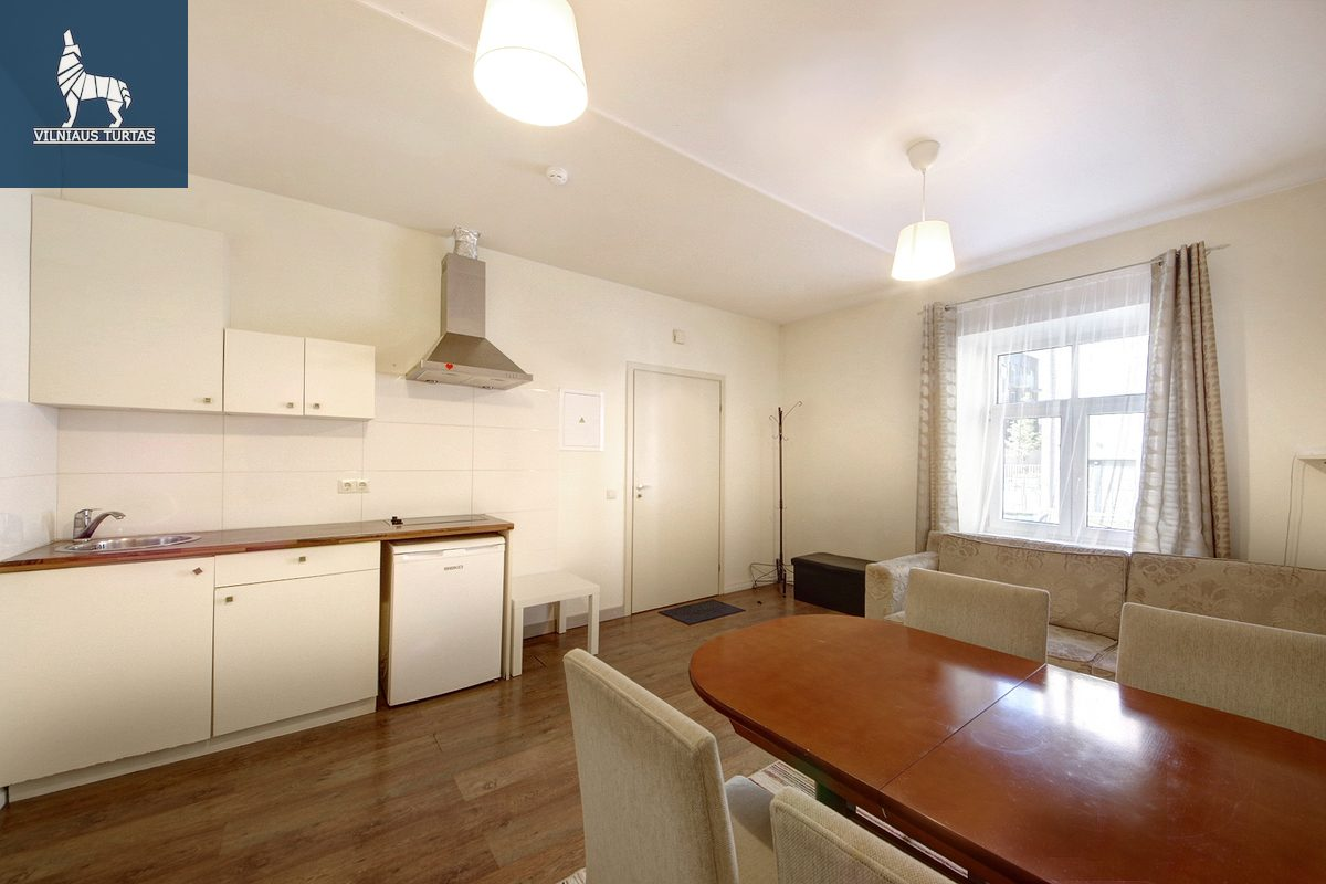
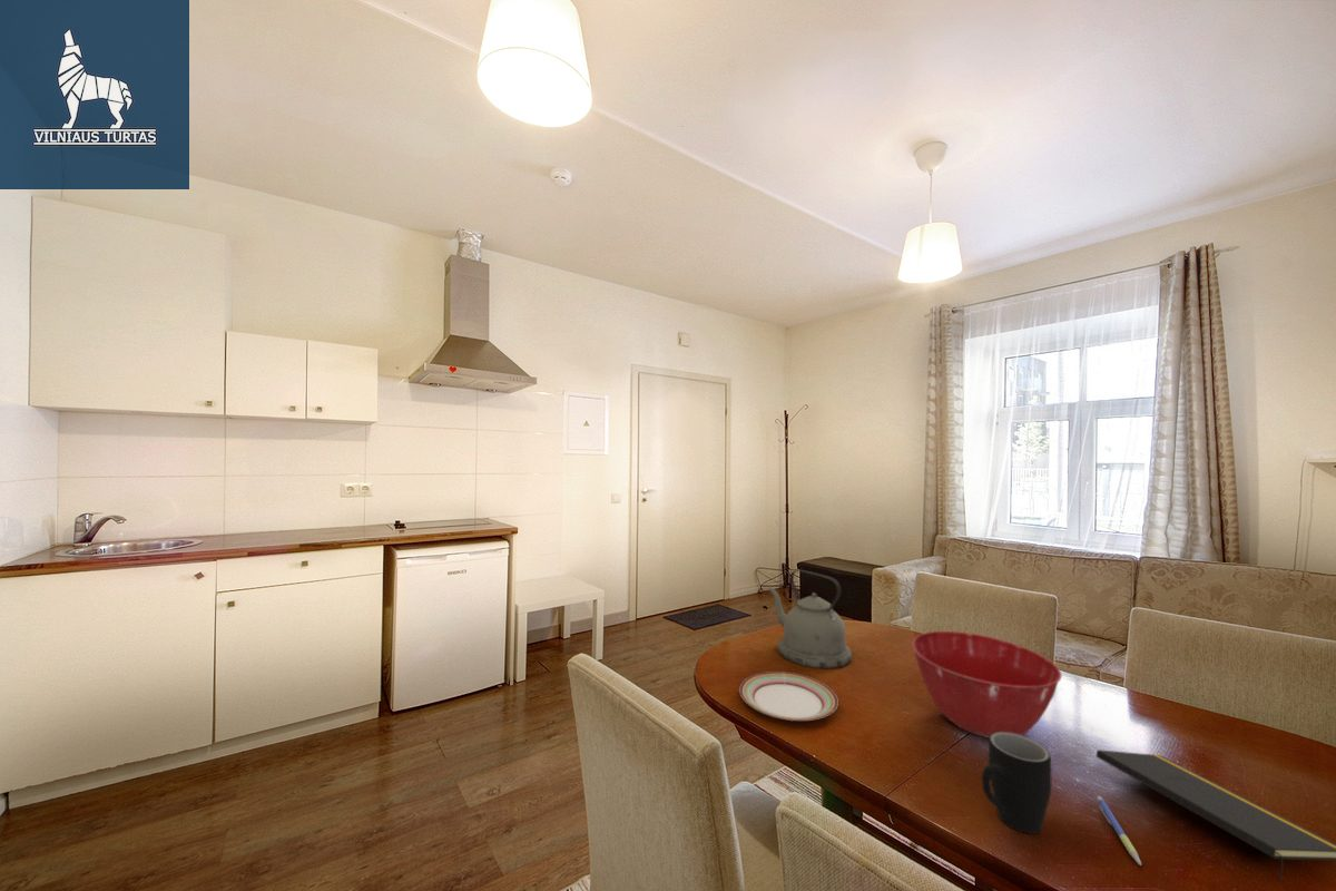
+ pen (1118, 829)
+ mug (1010, 786)
+ kettle (808, 613)
+ notepad (1208, 799)
+ plate (787, 697)
+ mixing bowl (981, 688)
